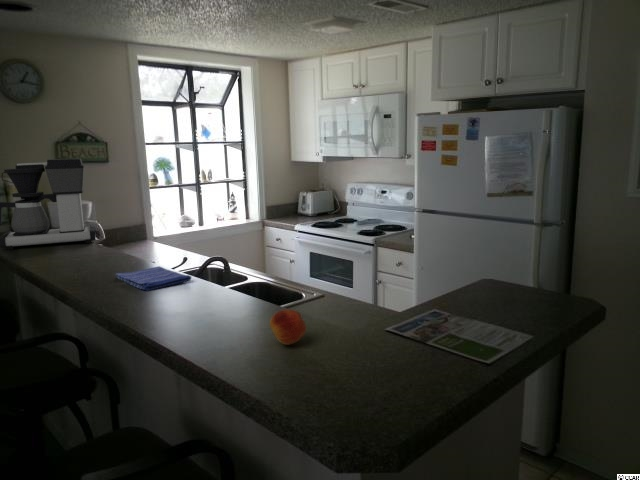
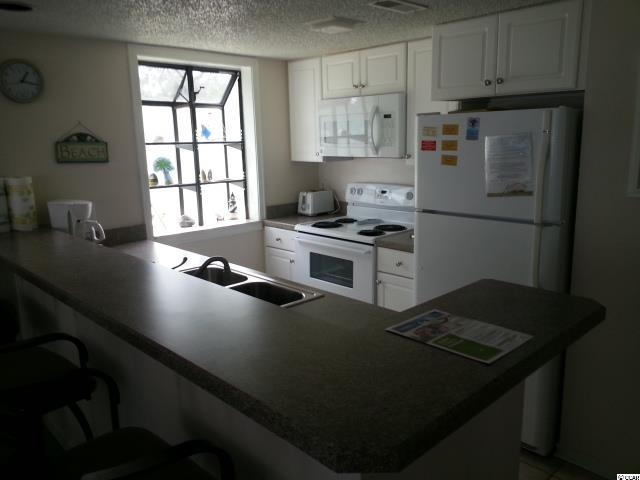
- coffee maker (45, 198)
- dish towel (153, 276)
- fruit (287, 327)
